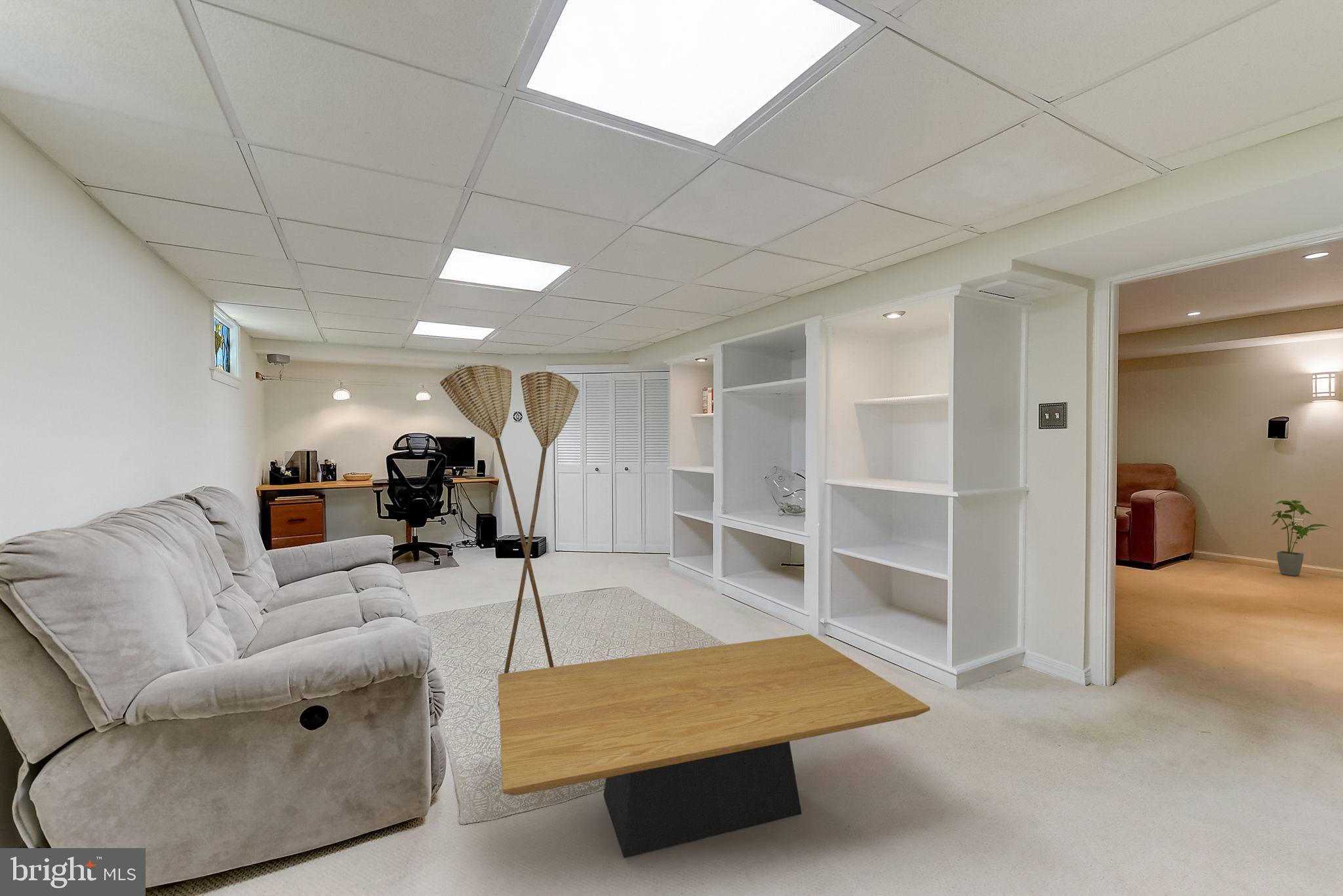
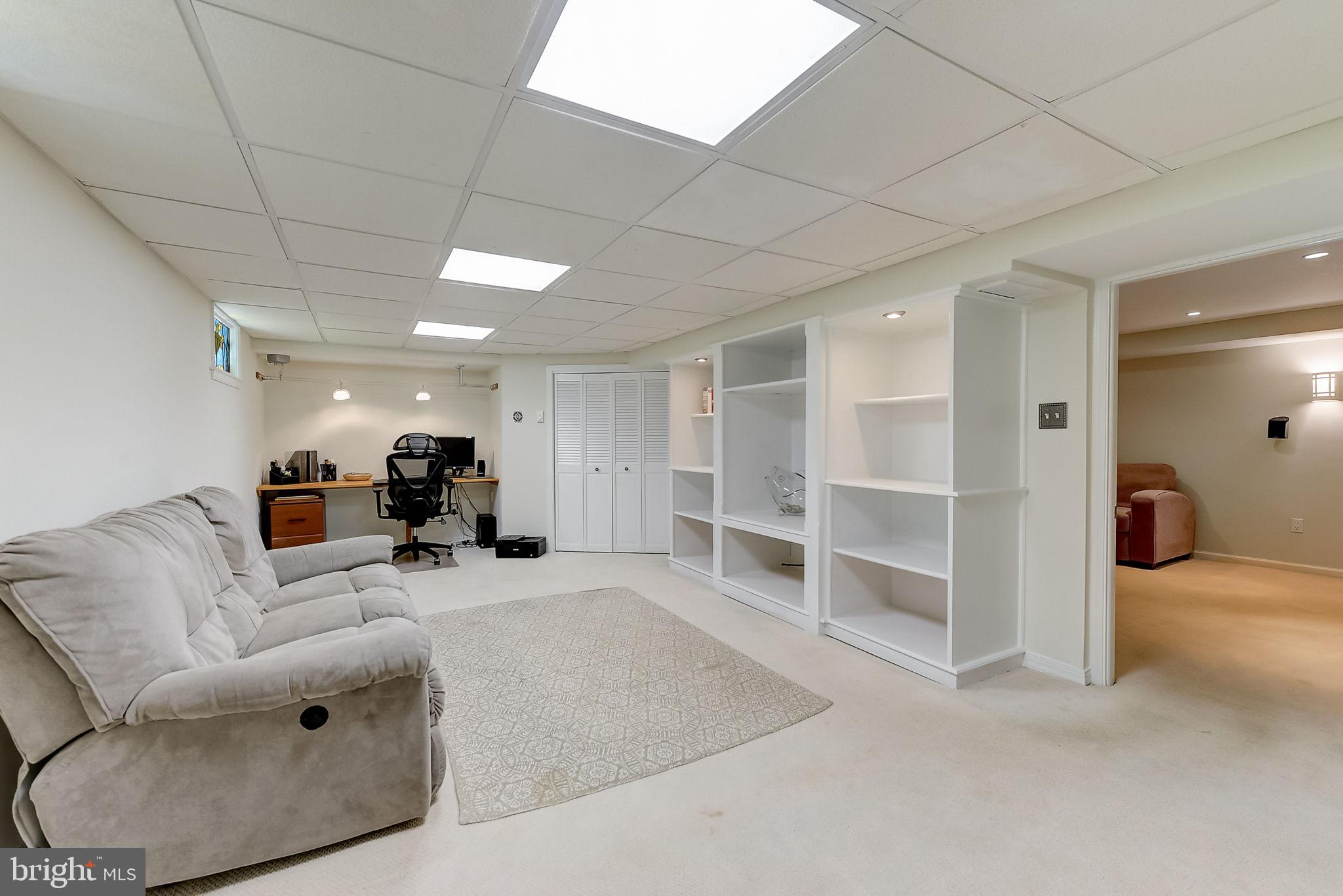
- floor lamp (519, 535)
- house plant (1297, 538)
- coffee table (700, 747)
